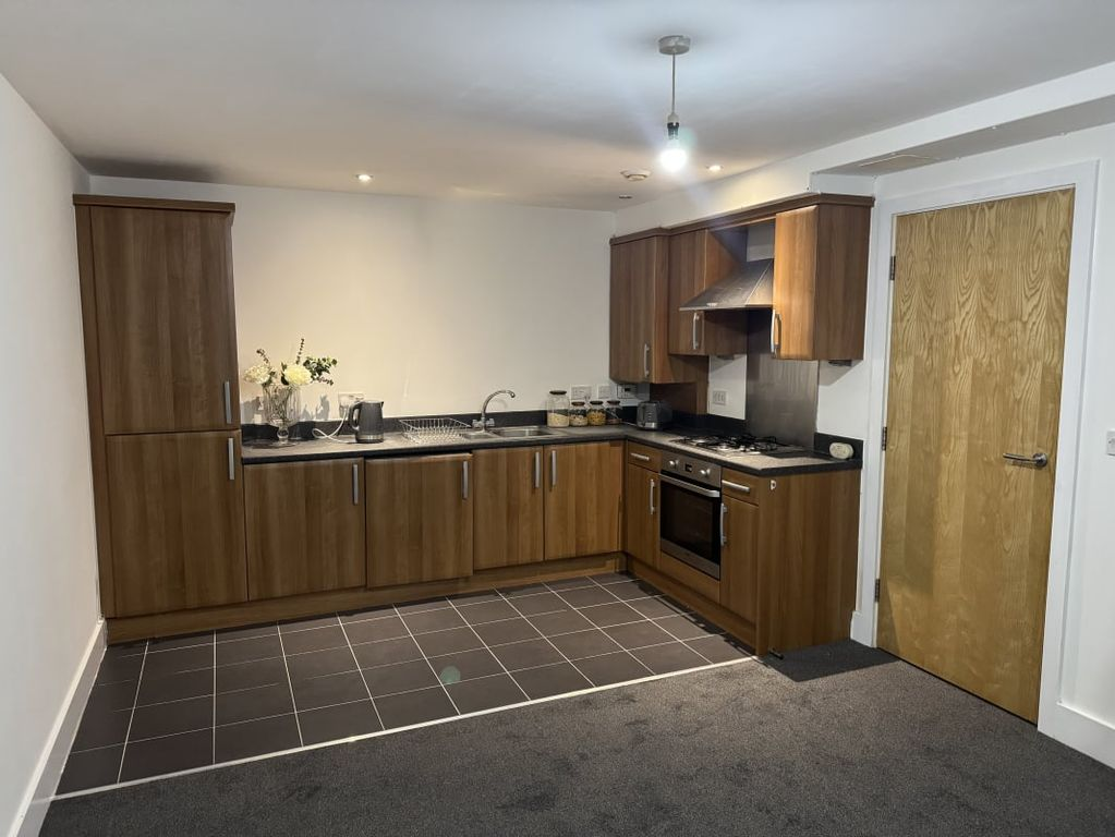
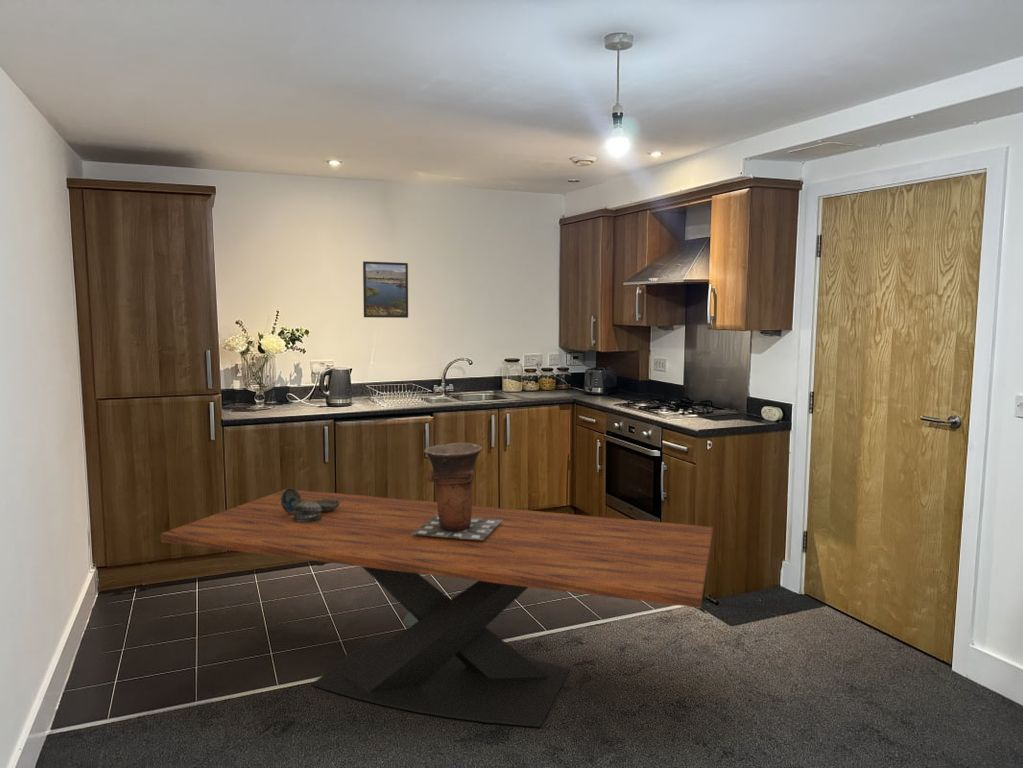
+ decorative bowl (309, 502)
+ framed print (385, 290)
+ dining table (444, 604)
+ vase (458, 487)
